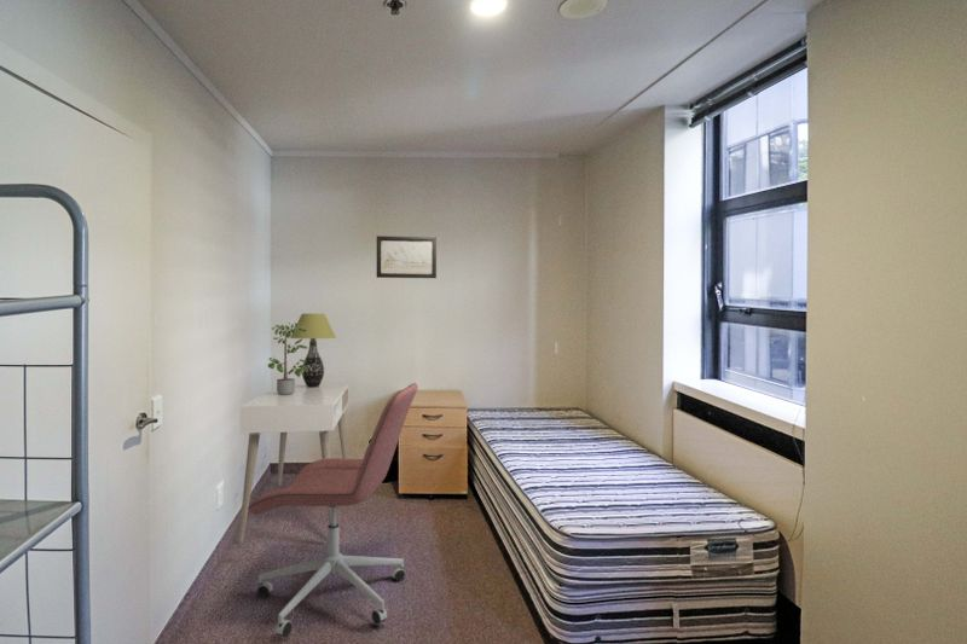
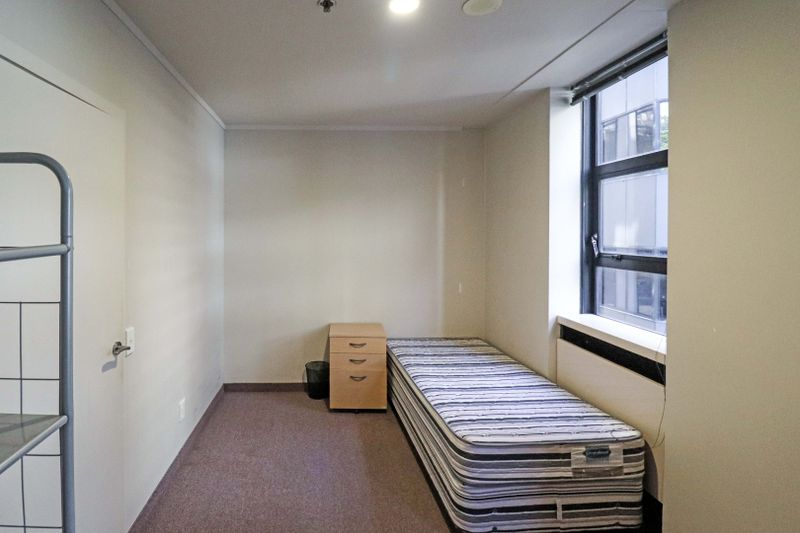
- potted plant (291, 352)
- desk (284, 452)
- table lamp (313, 349)
- office chair (335, 491)
- wall art (406, 256)
